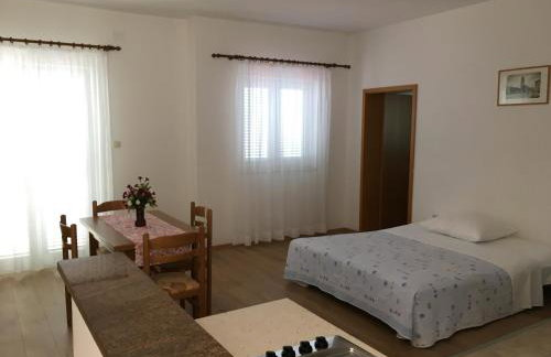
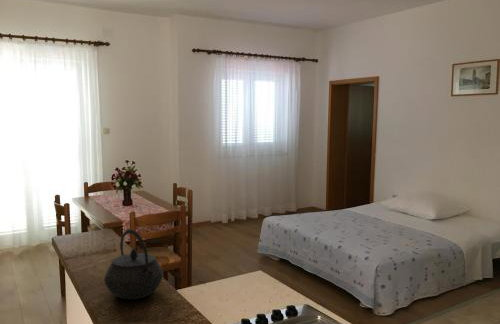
+ kettle (135, 262)
